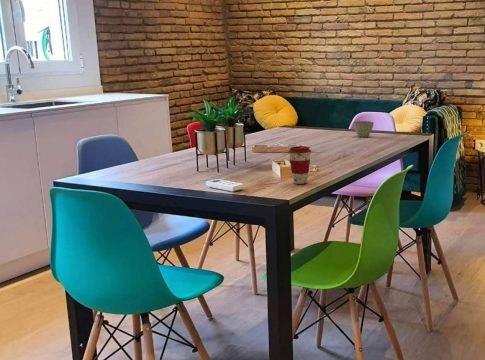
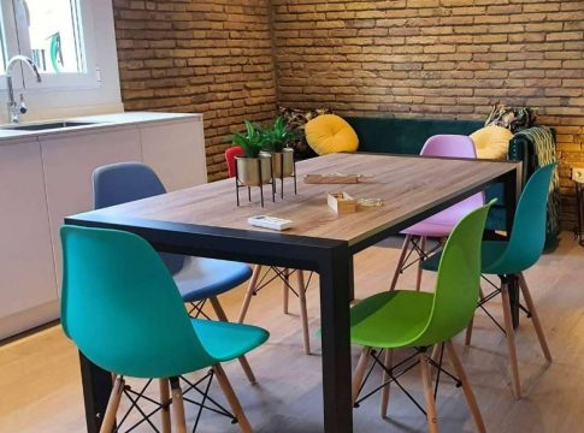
- coffee cup (300, 165)
- flower pot (363, 129)
